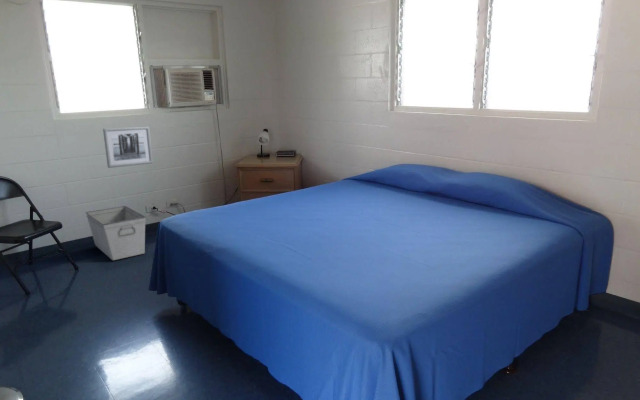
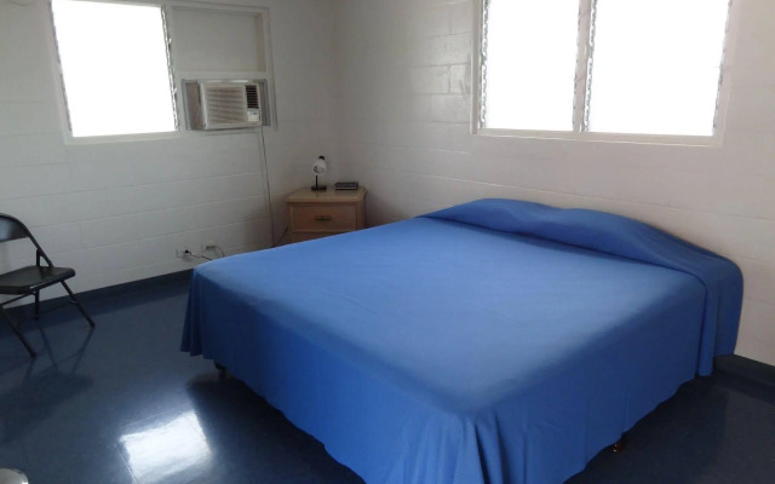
- storage bin (117, 231)
- wall art (129, 146)
